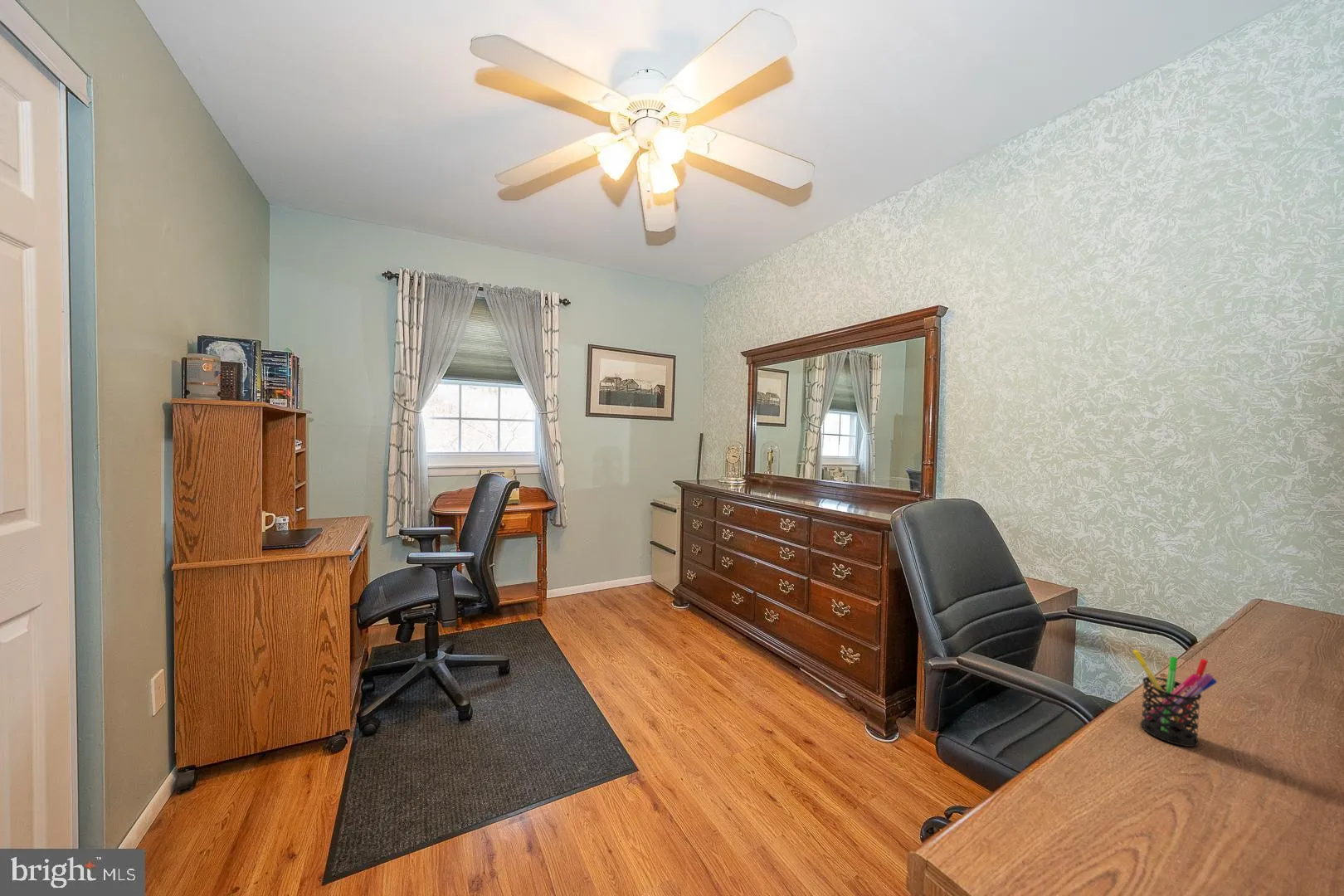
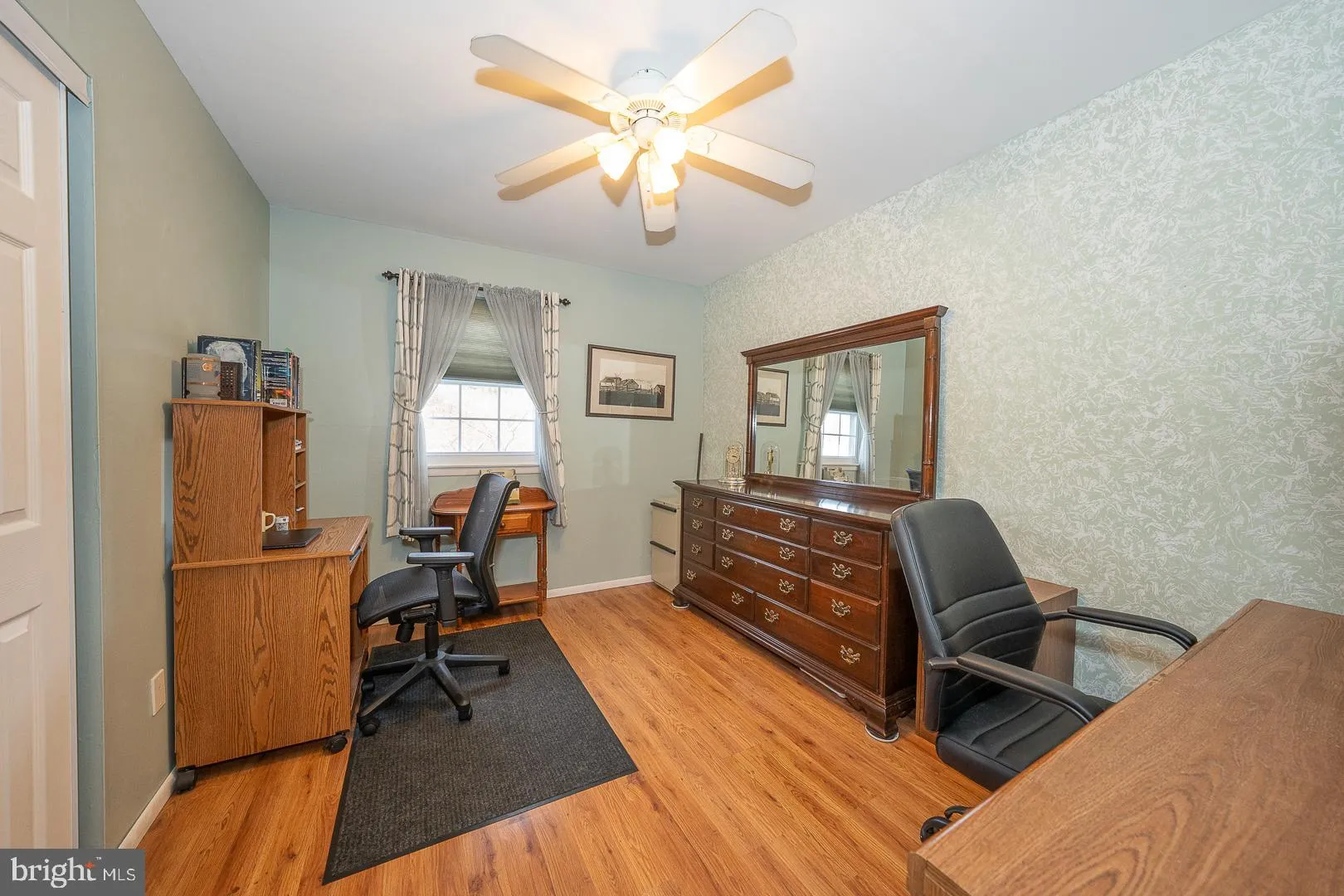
- pen holder (1174, 692)
